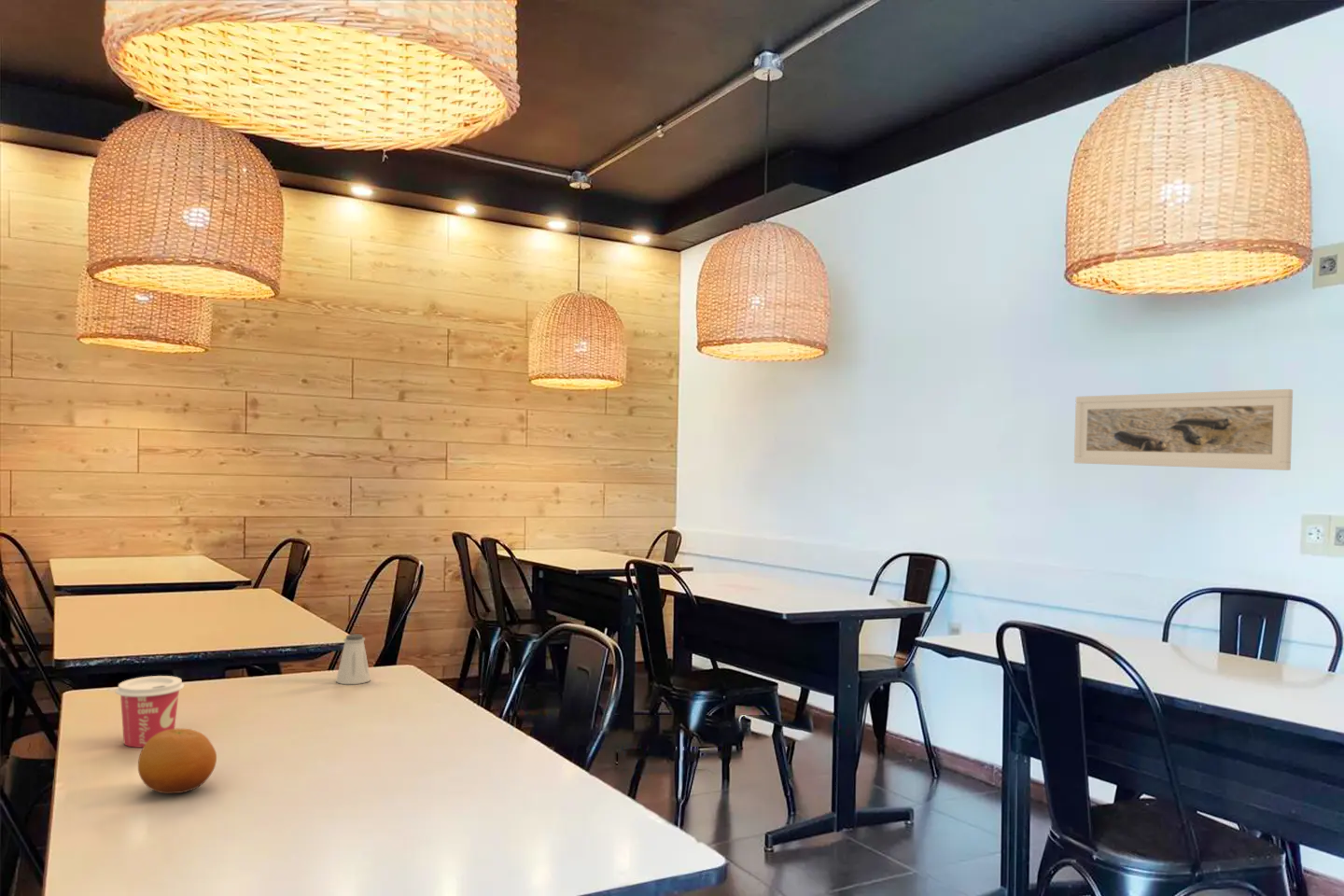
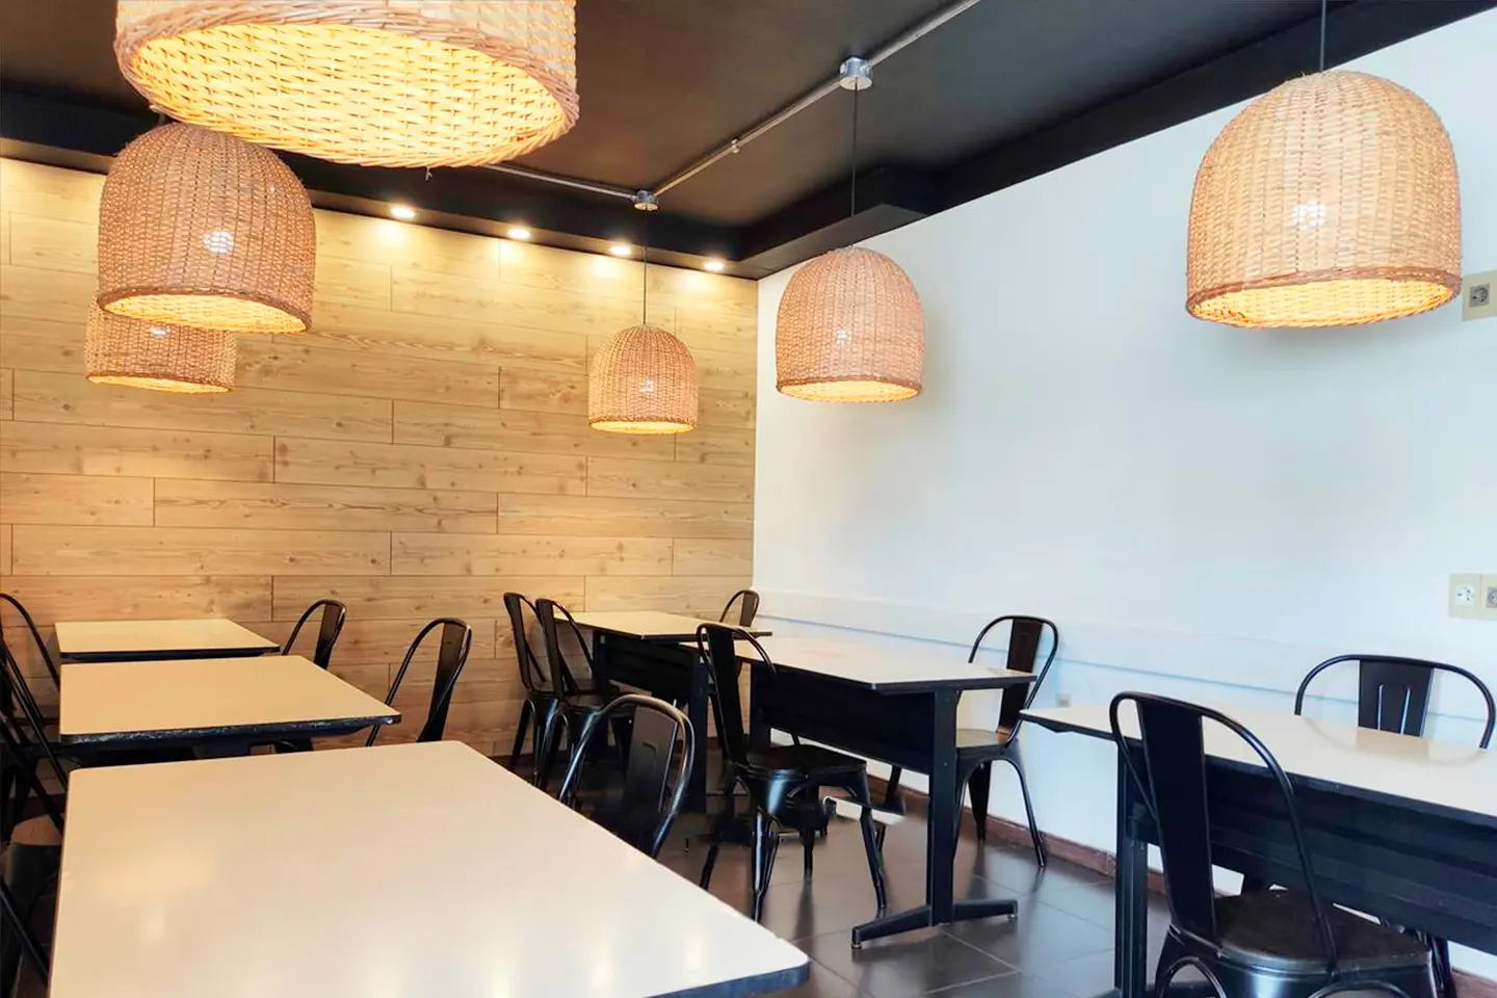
- cup (149, 711)
- saltshaker (354, 657)
- fruit (177, 760)
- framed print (1172, 429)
